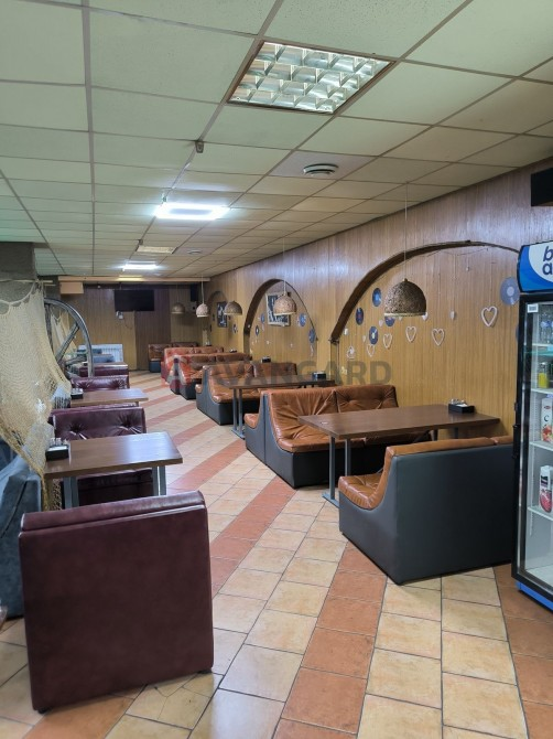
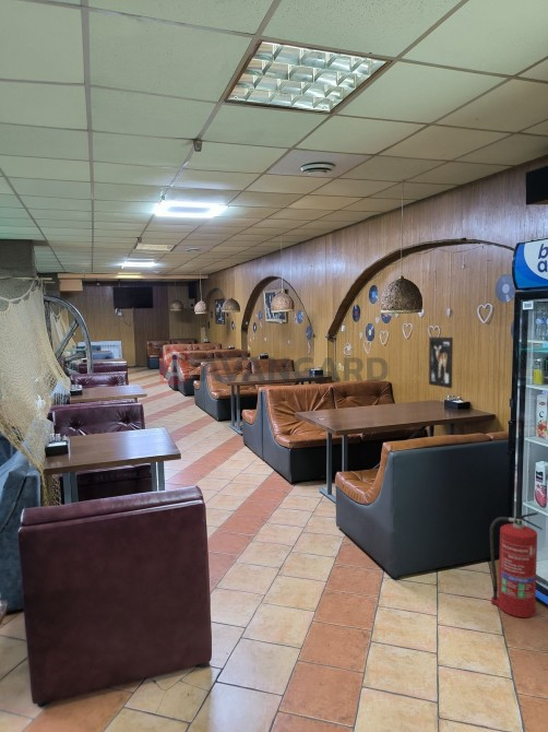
+ fire extinguisher (515, 558)
+ wall art (440, 362)
